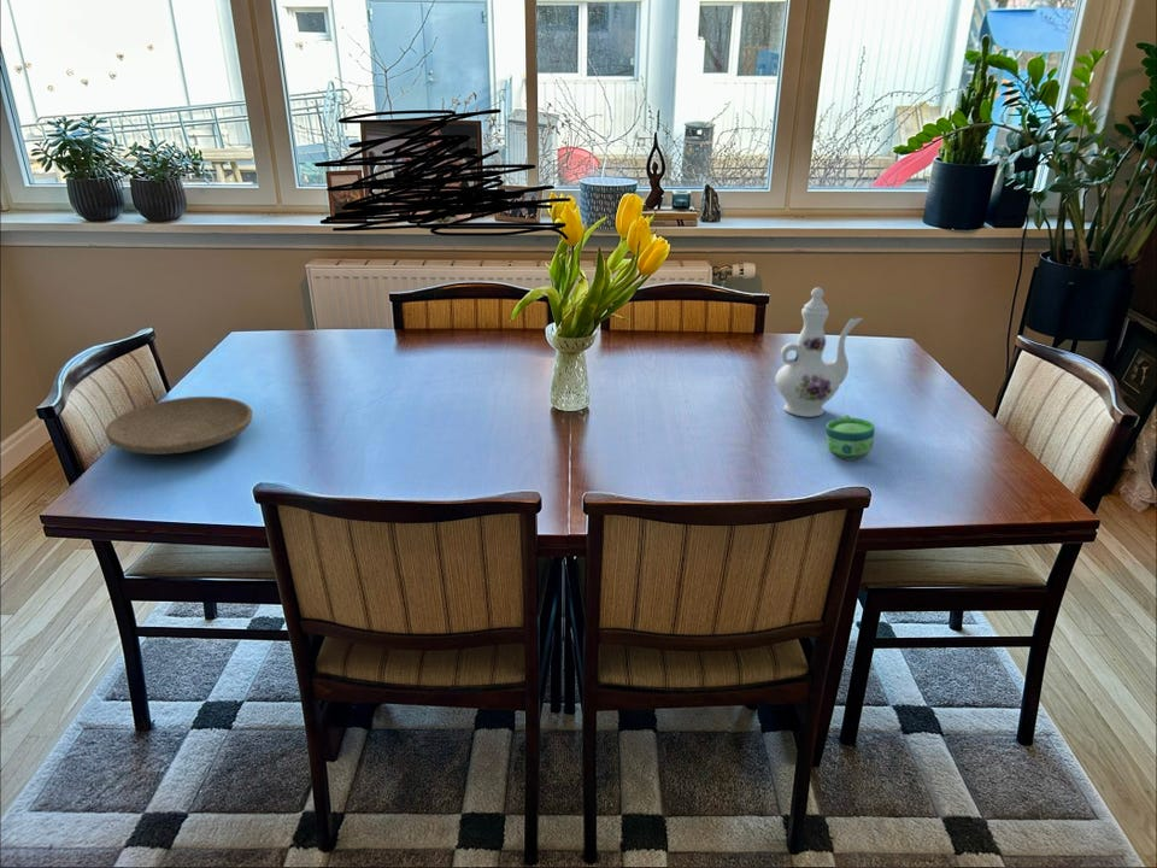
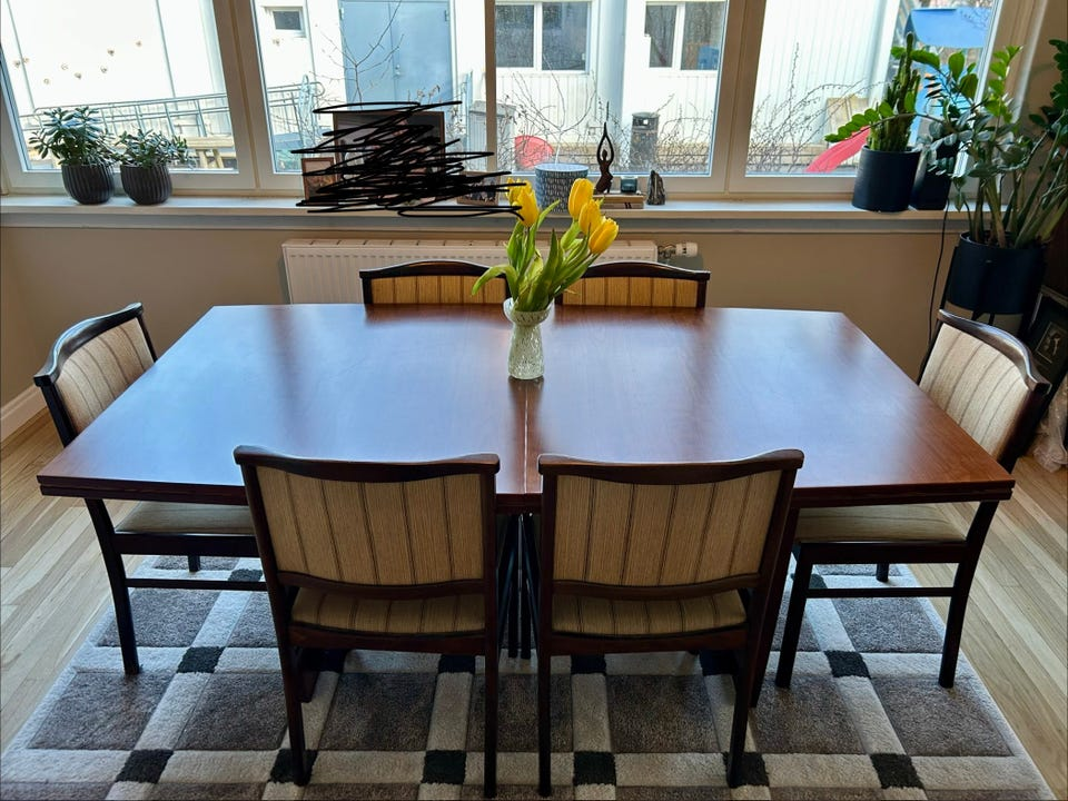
- plate (182, 429)
- cup (846, 436)
- chinaware (818, 350)
